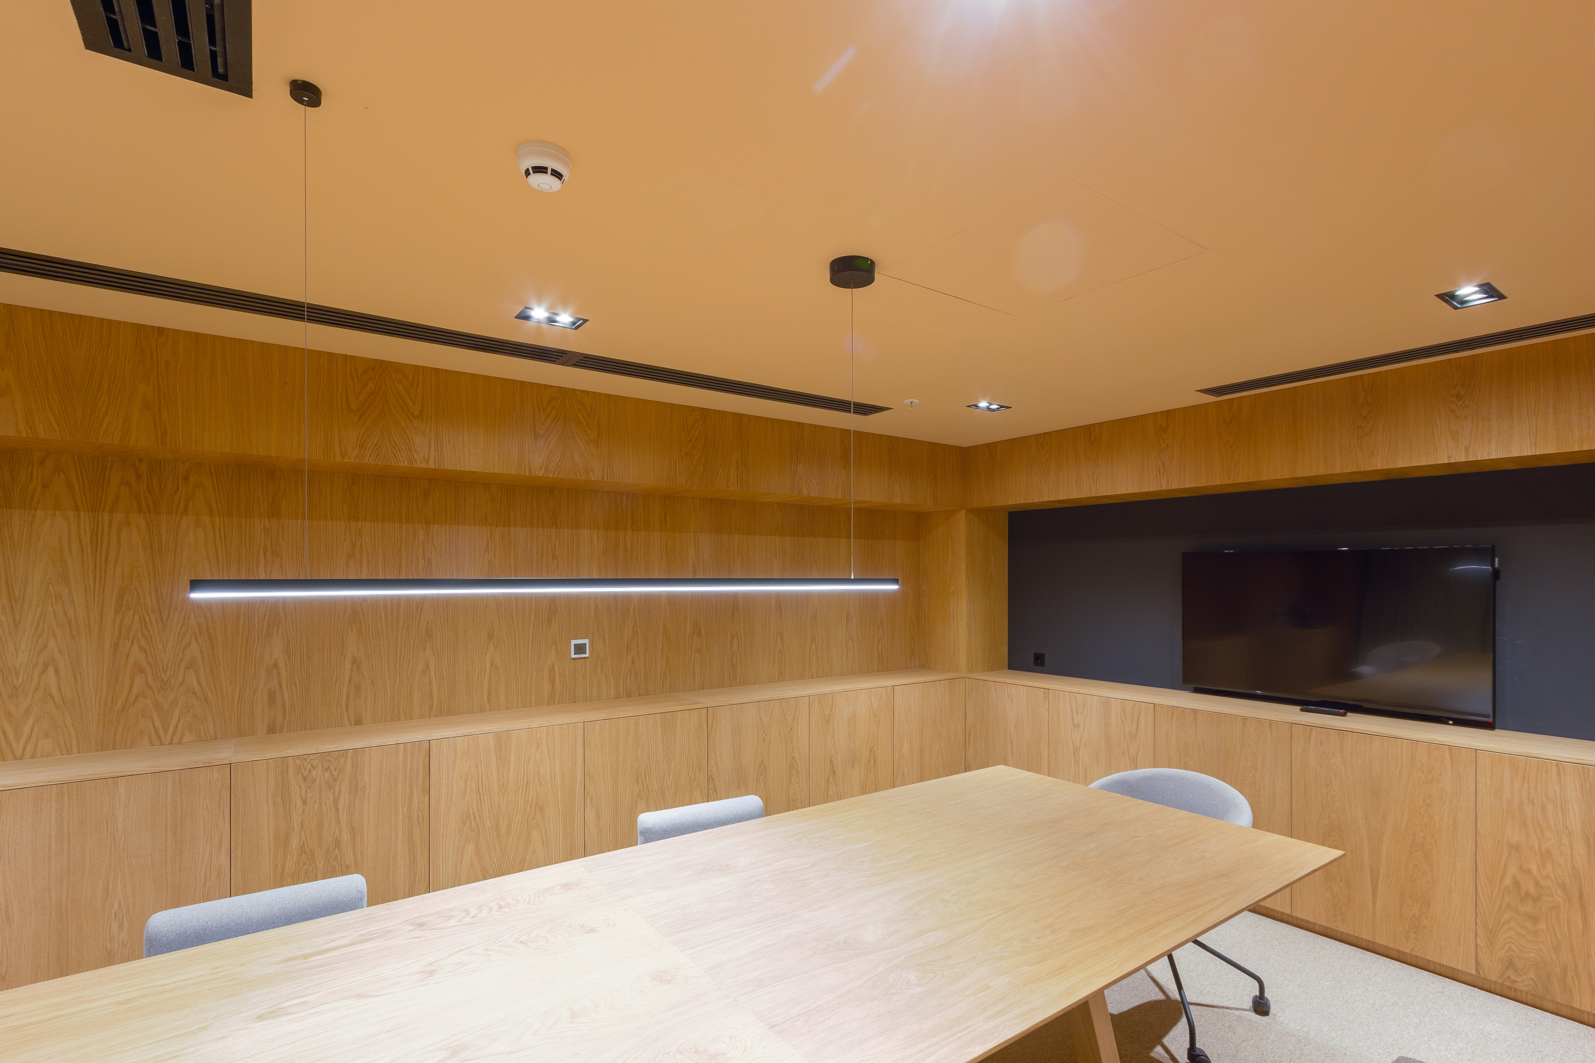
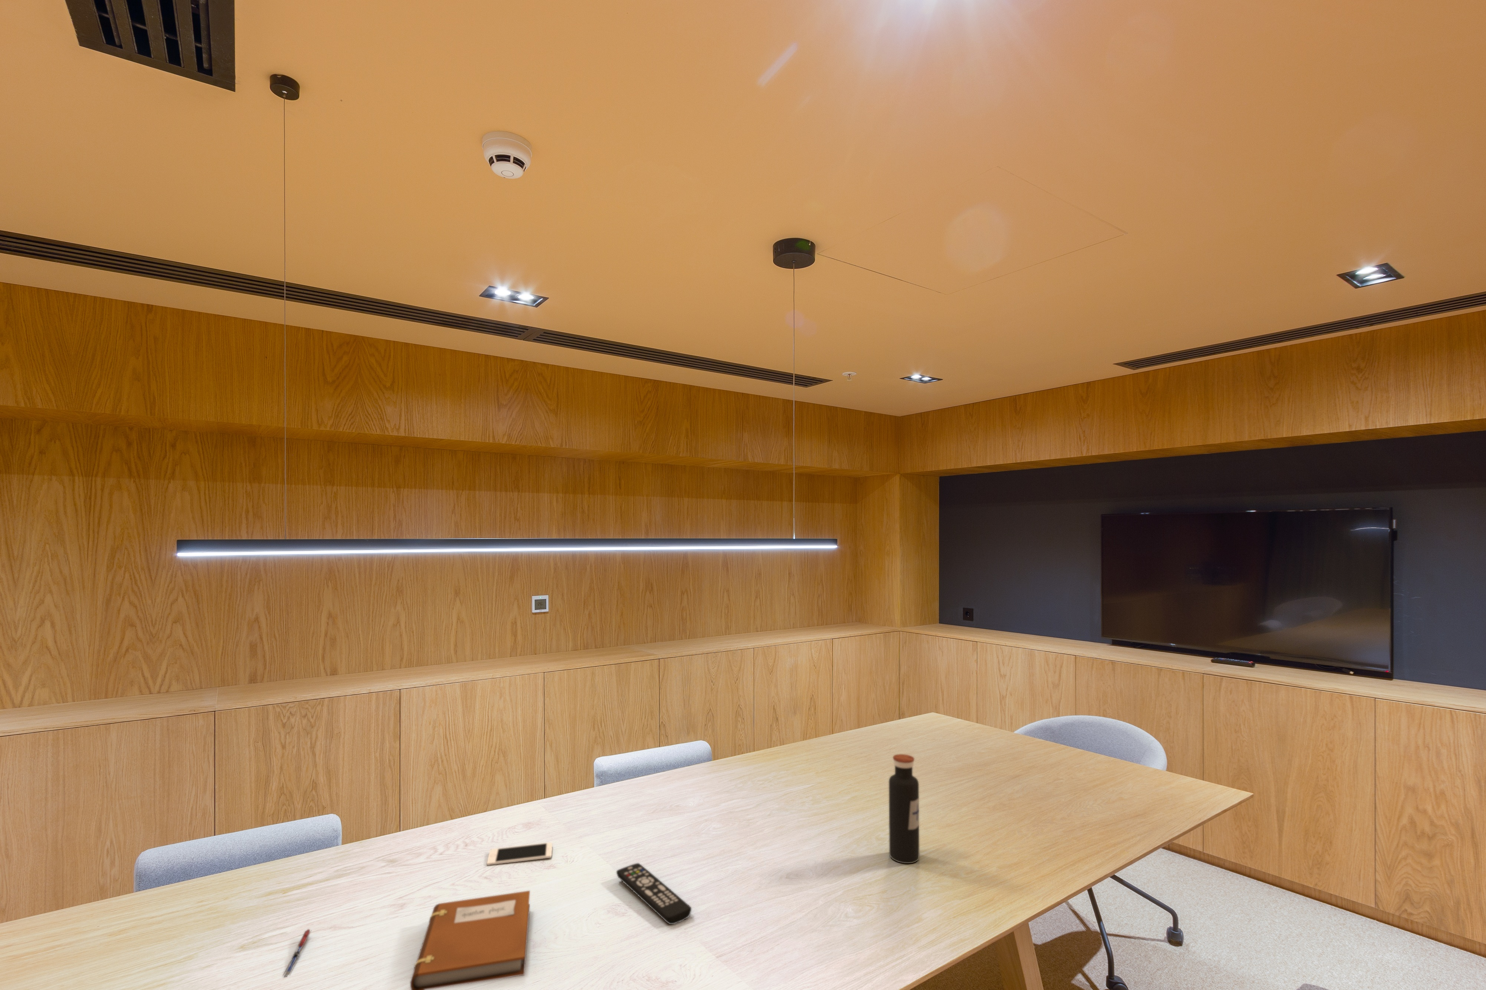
+ cell phone (521, 853)
+ notebook (475, 935)
+ remote control (652, 892)
+ pen (297, 951)
+ water bottle (903, 807)
